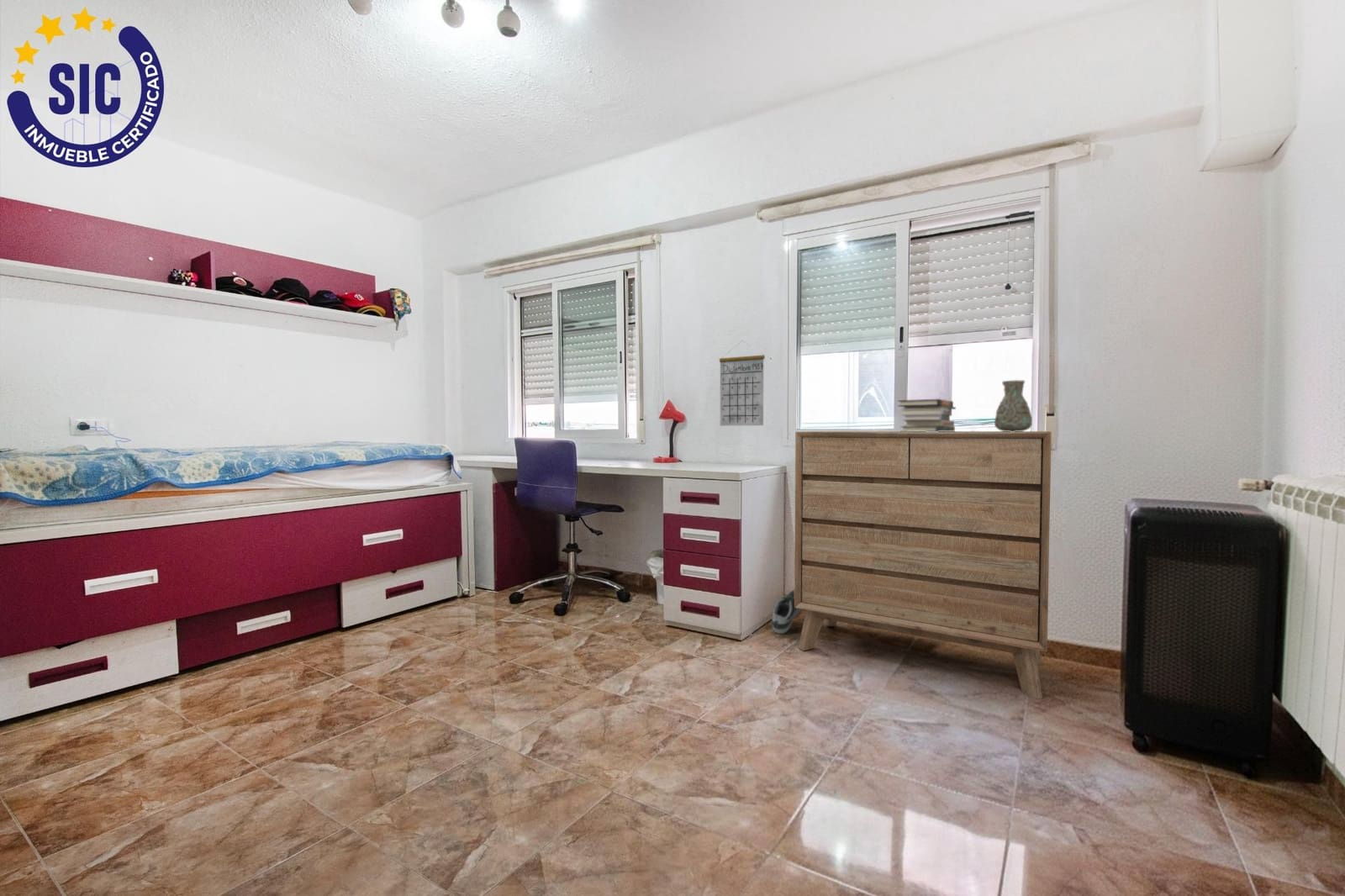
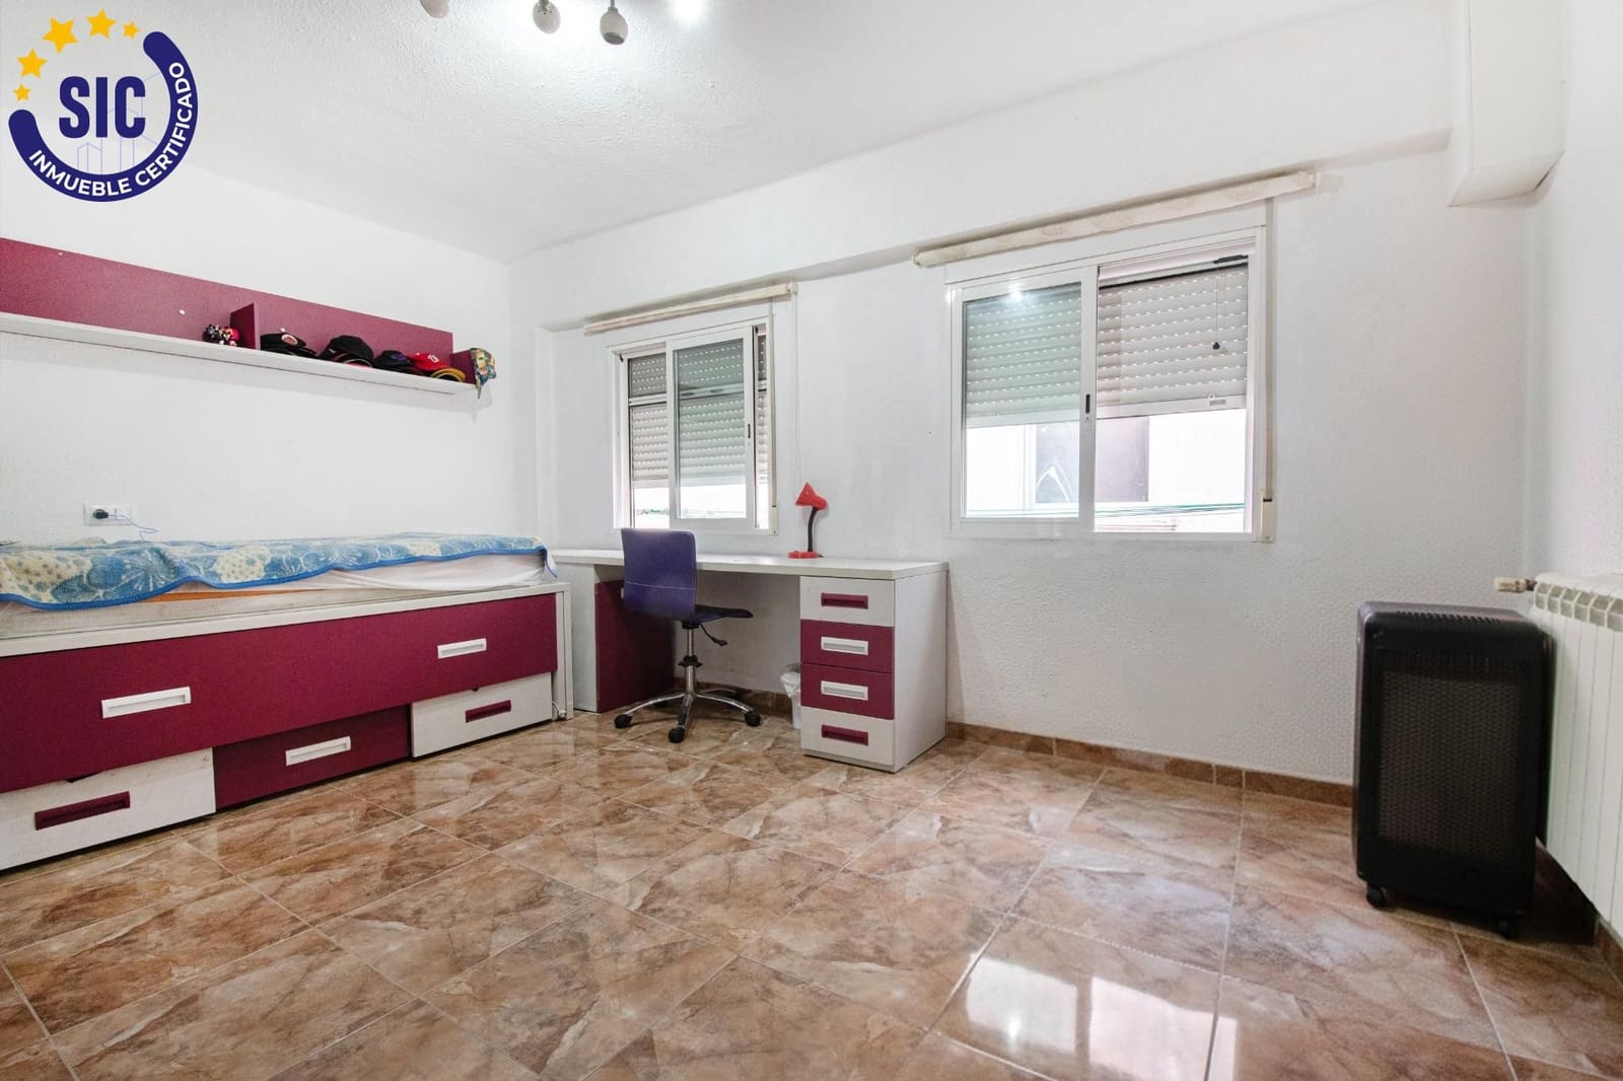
- shoe (789, 609)
- decorative vase (1012, 405)
- dresser (917, 544)
- book stack (926, 415)
- calendar (741, 382)
